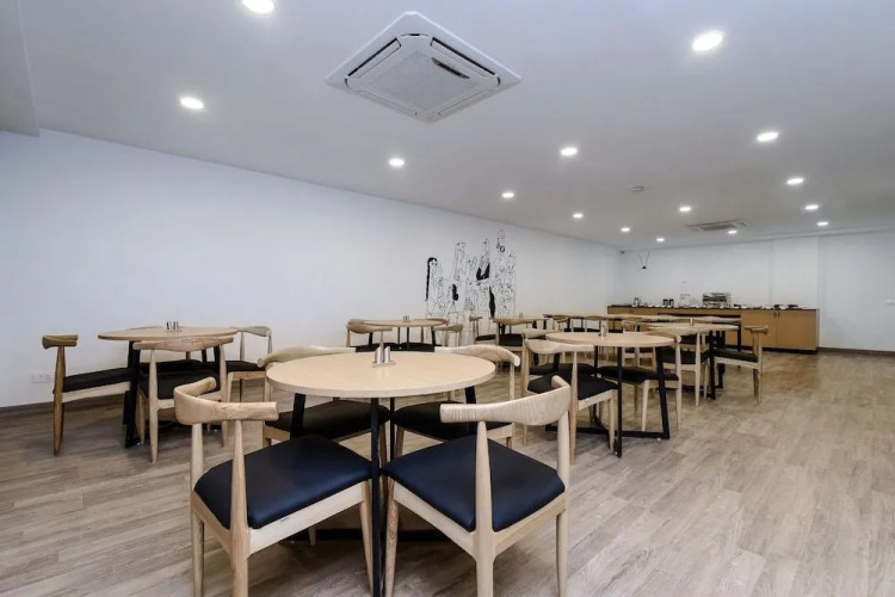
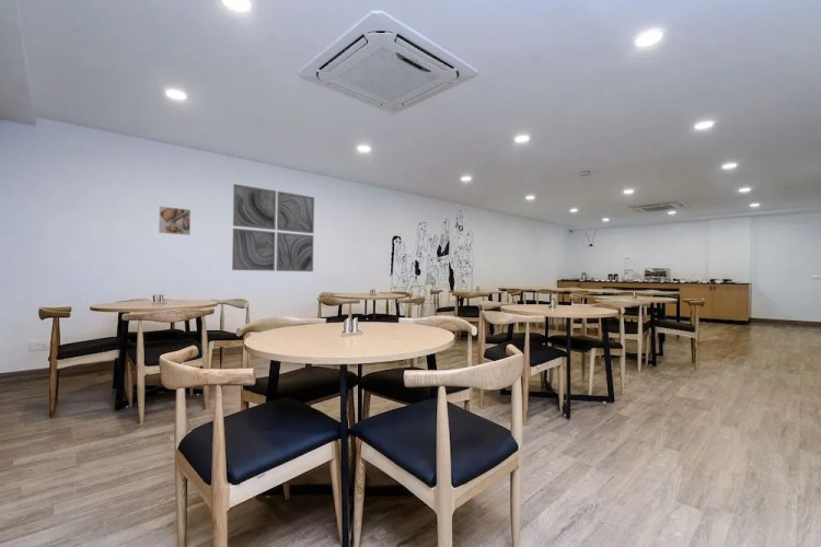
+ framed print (174, 221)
+ wall art (275, 232)
